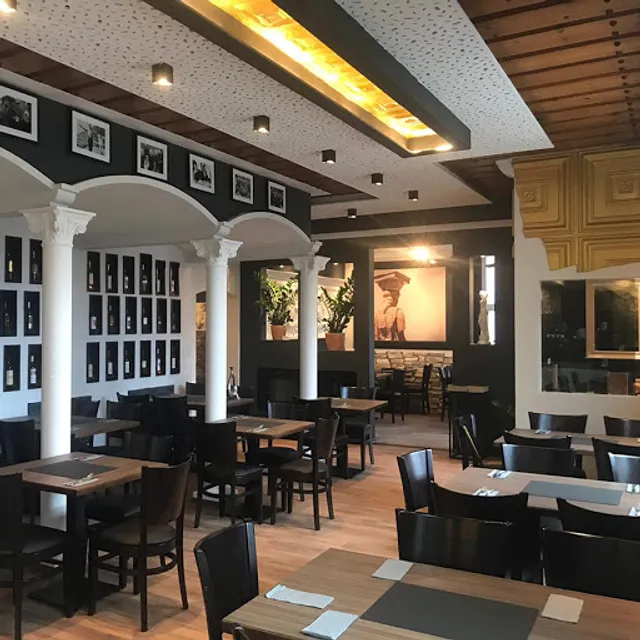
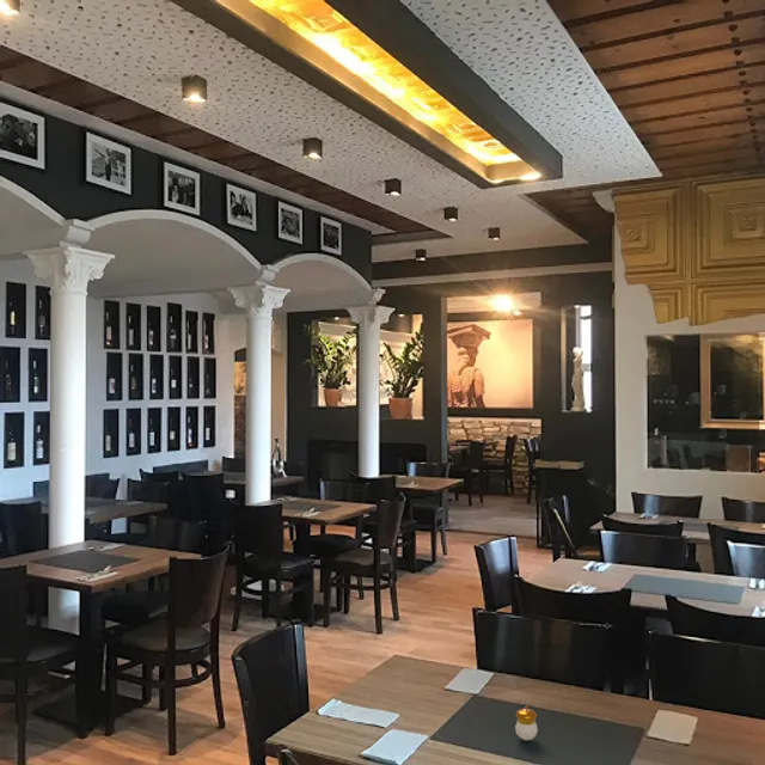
+ candle (526, 722)
